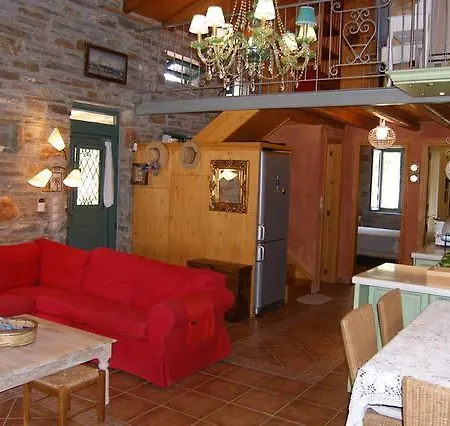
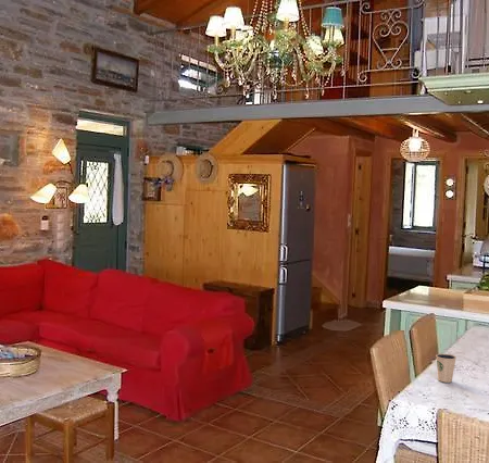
+ dixie cup (446, 367)
